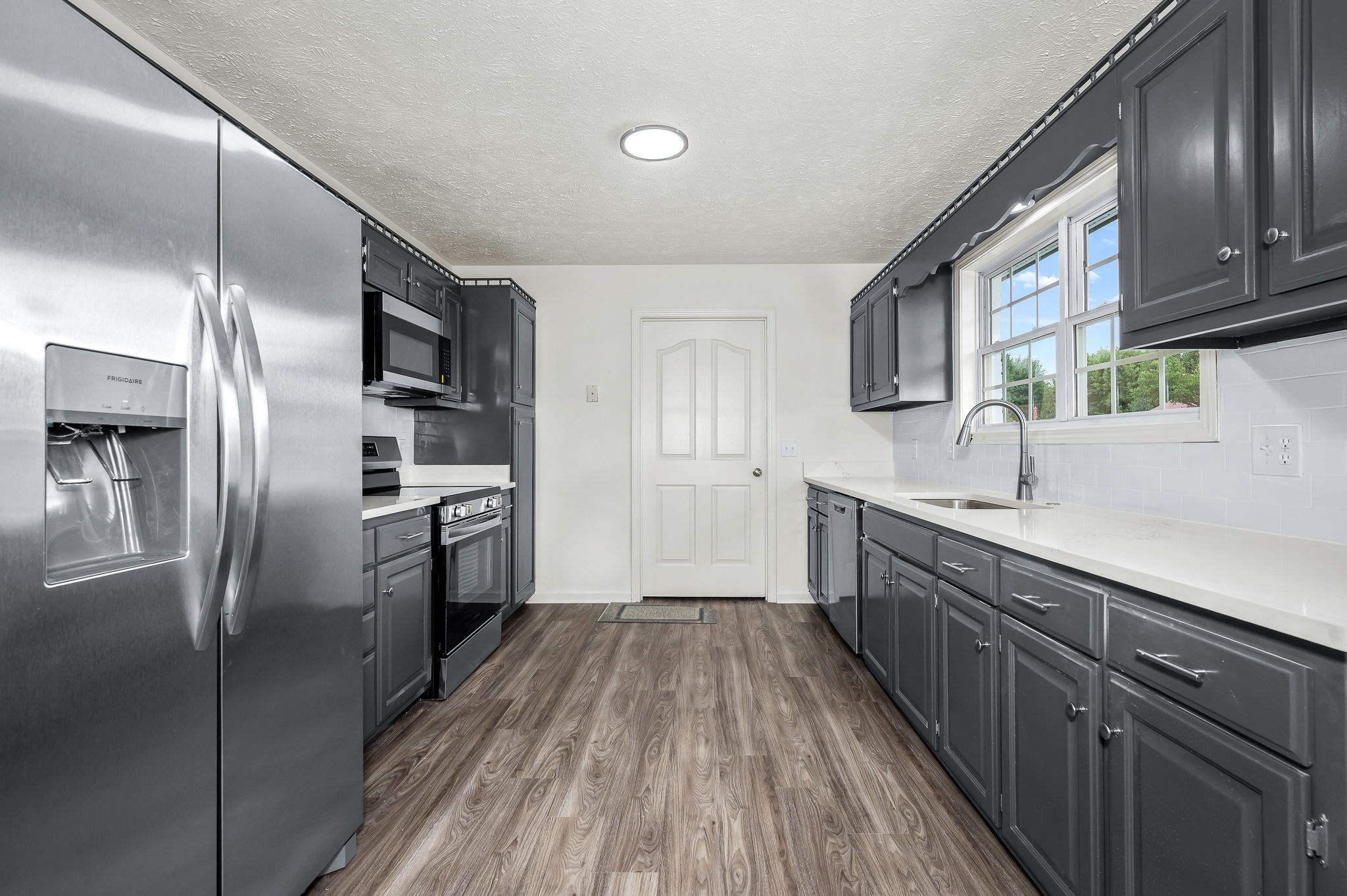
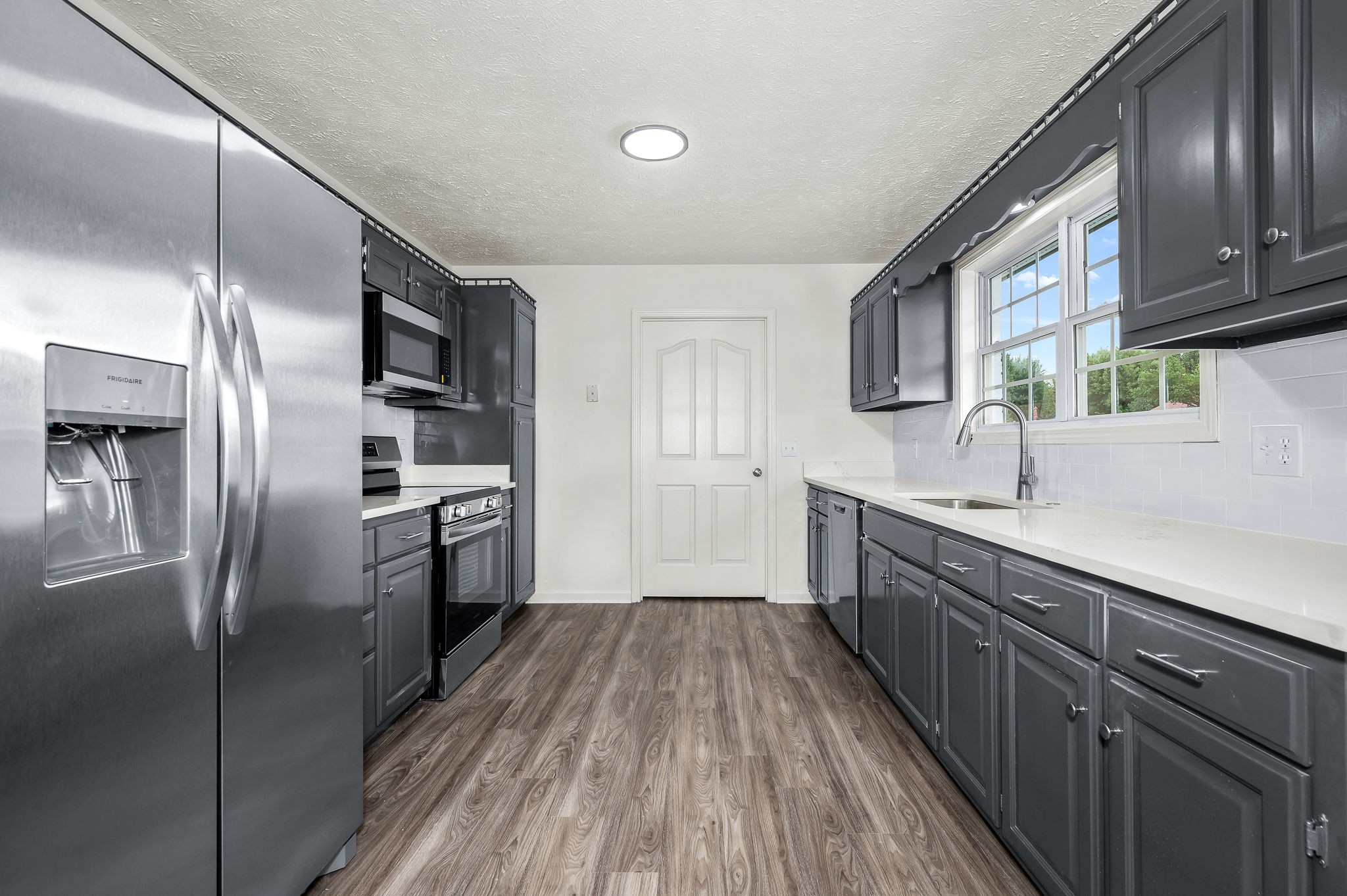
- doormat (660, 611)
